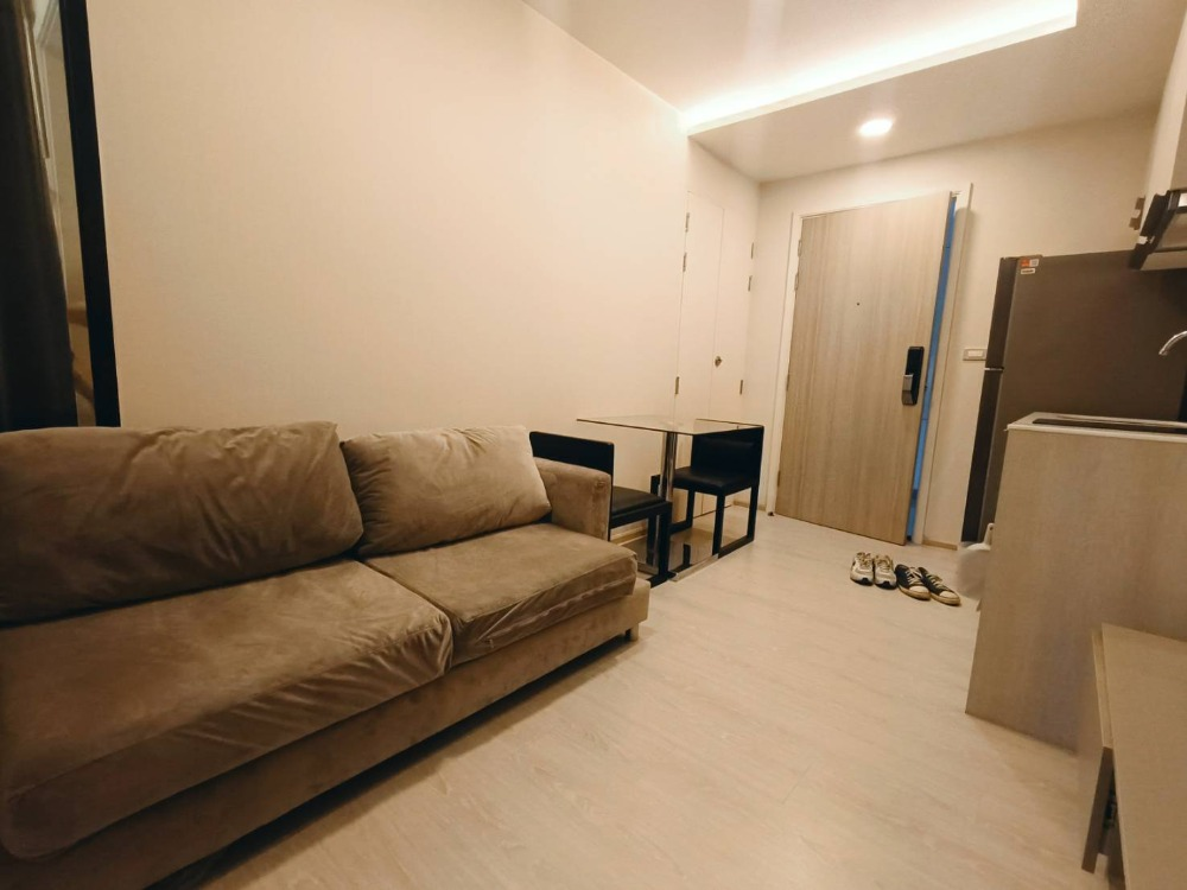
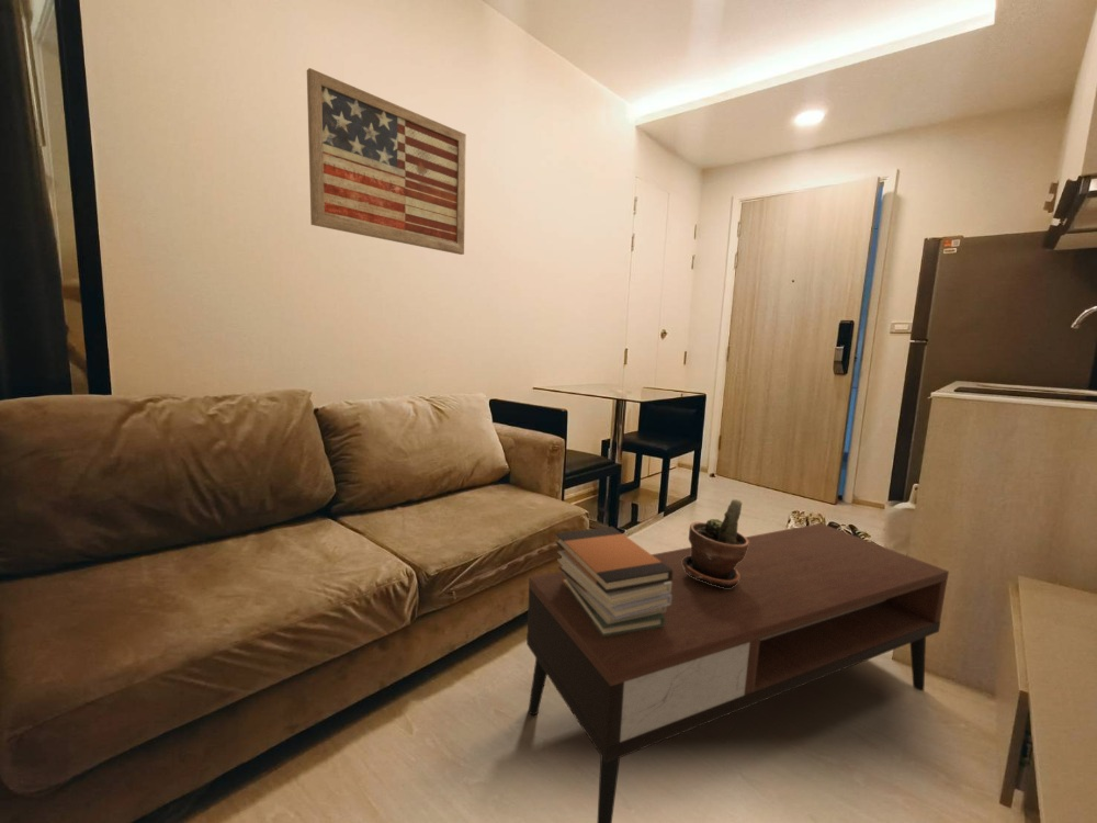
+ book stack (610, 576)
+ wall art (396, 174)
+ potted plant (716, 535)
+ coffee table (743, 638)
